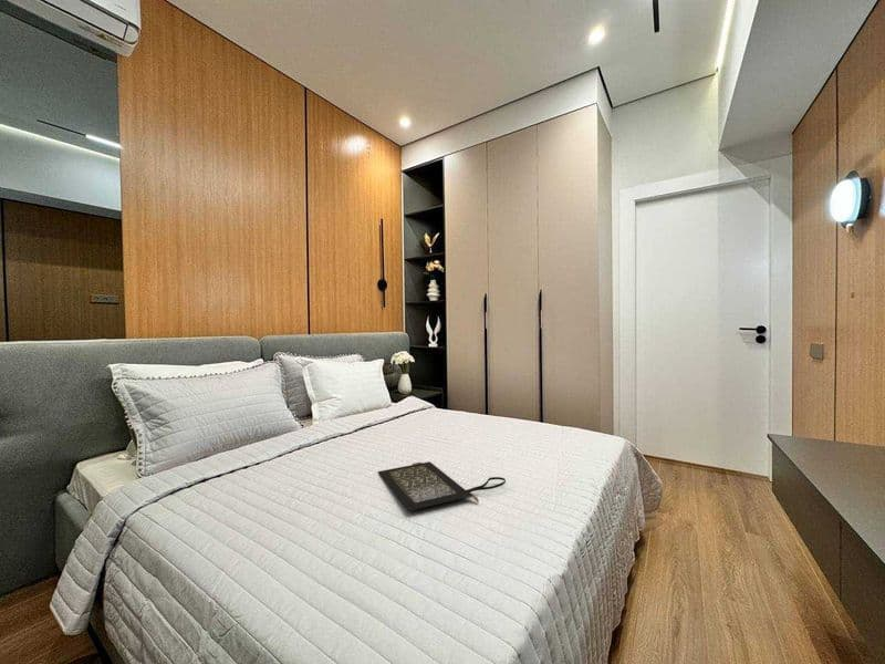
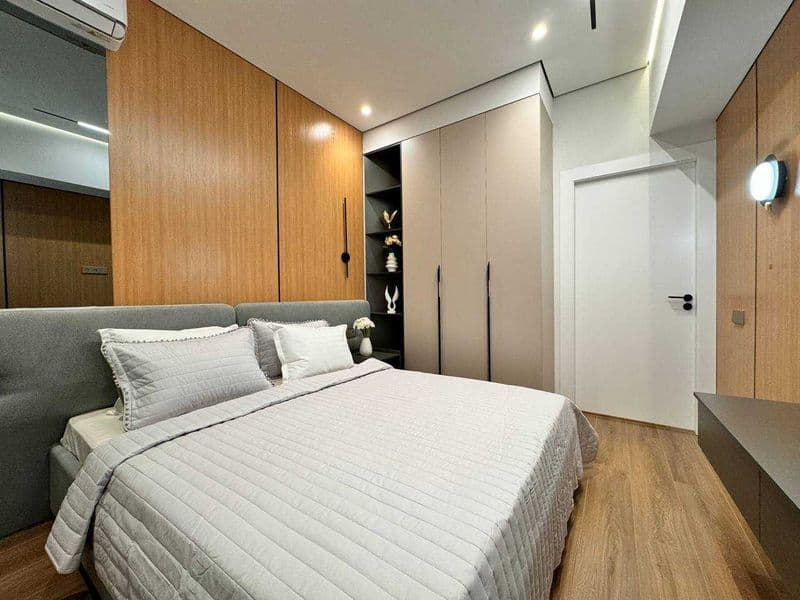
- clutch bag (425, 483)
